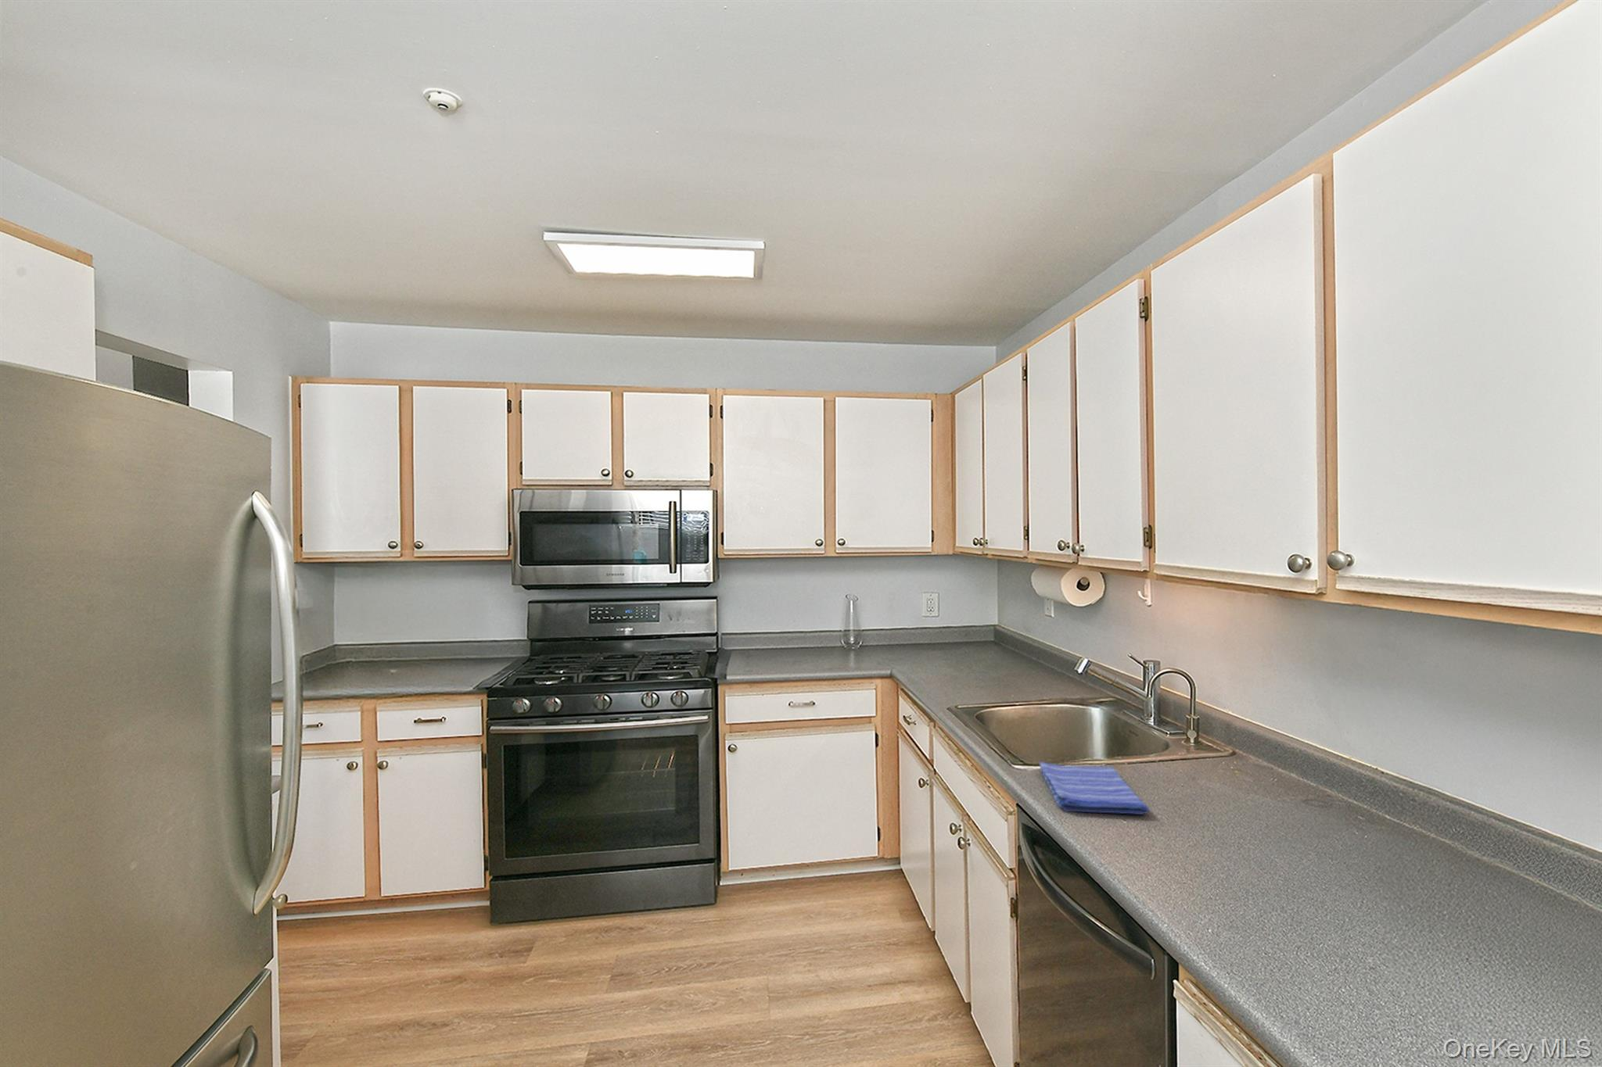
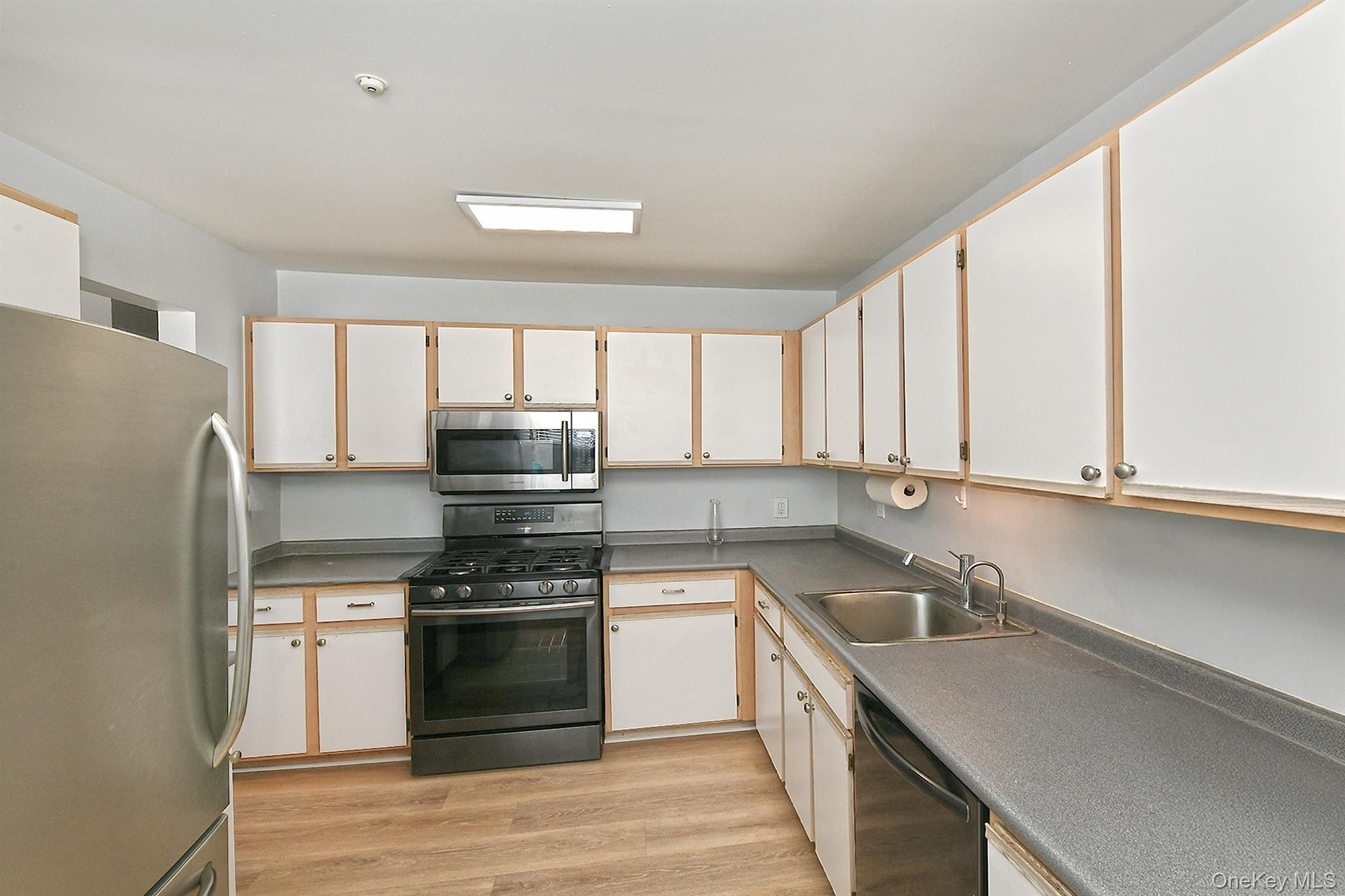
- dish towel (1089, 785)
